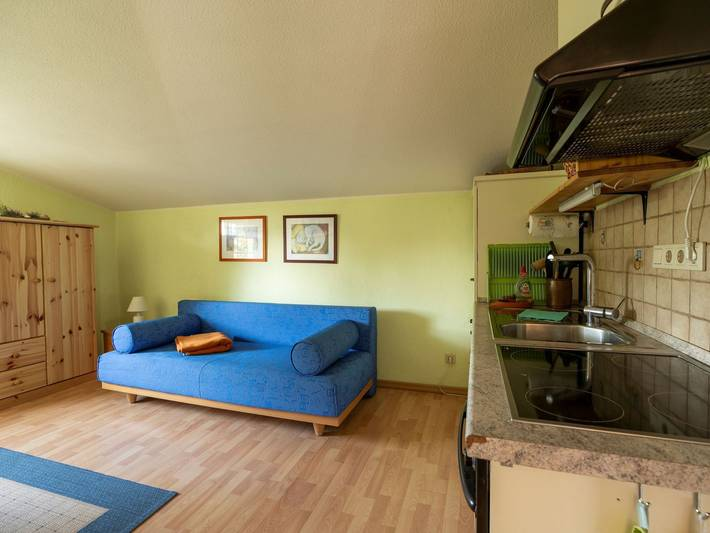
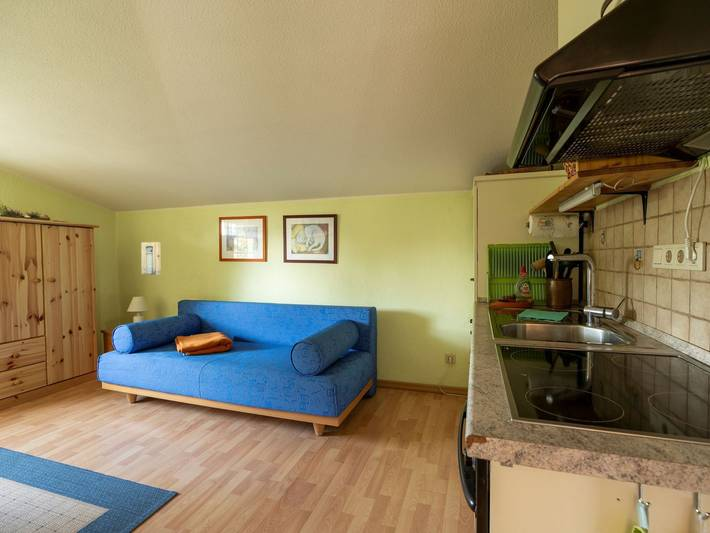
+ wall art (150, 258)
